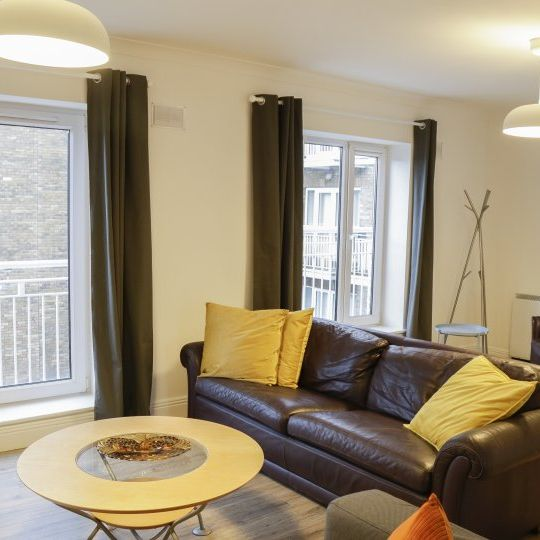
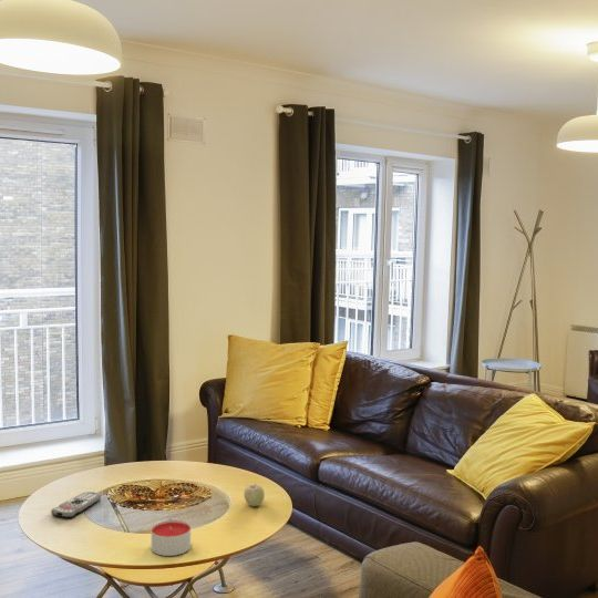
+ candle (171, 536)
+ remote control (78, 504)
+ fruit (254, 493)
